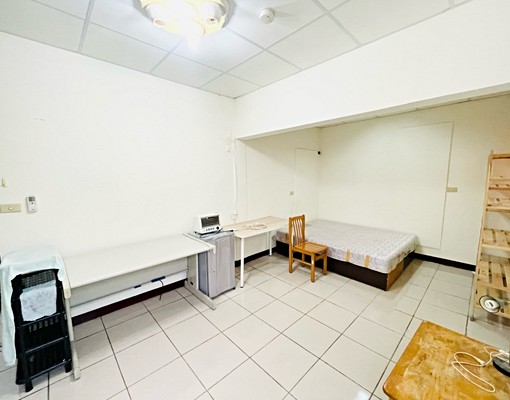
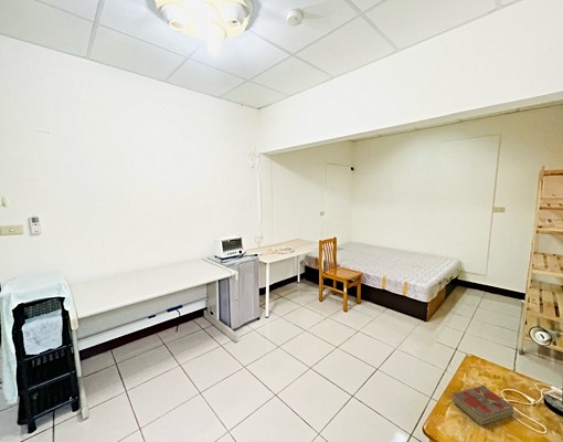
+ book (480, 402)
